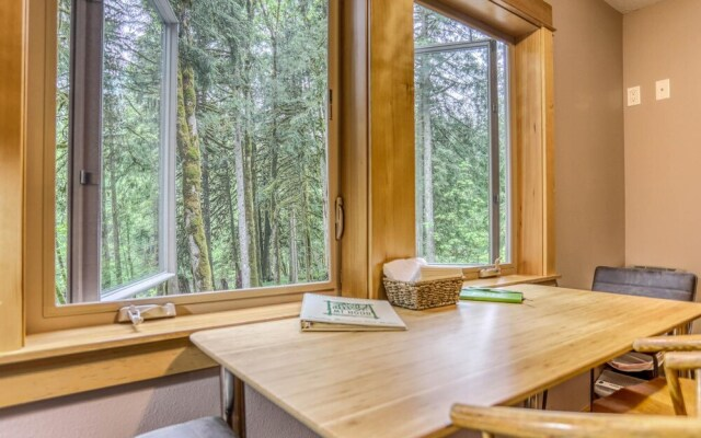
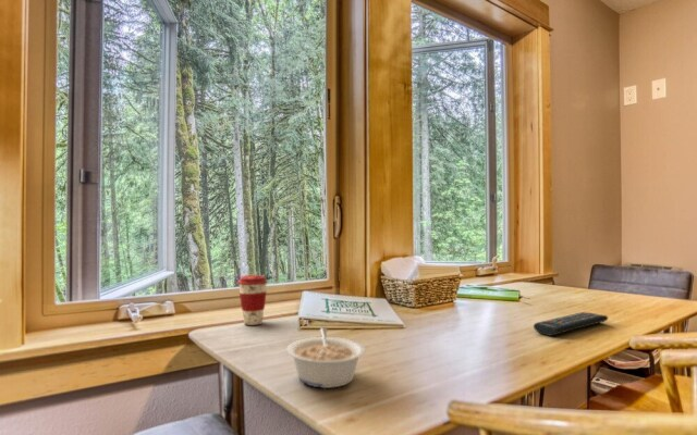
+ legume (323, 359)
+ coffee cup (253, 299)
+ remote control (572, 323)
